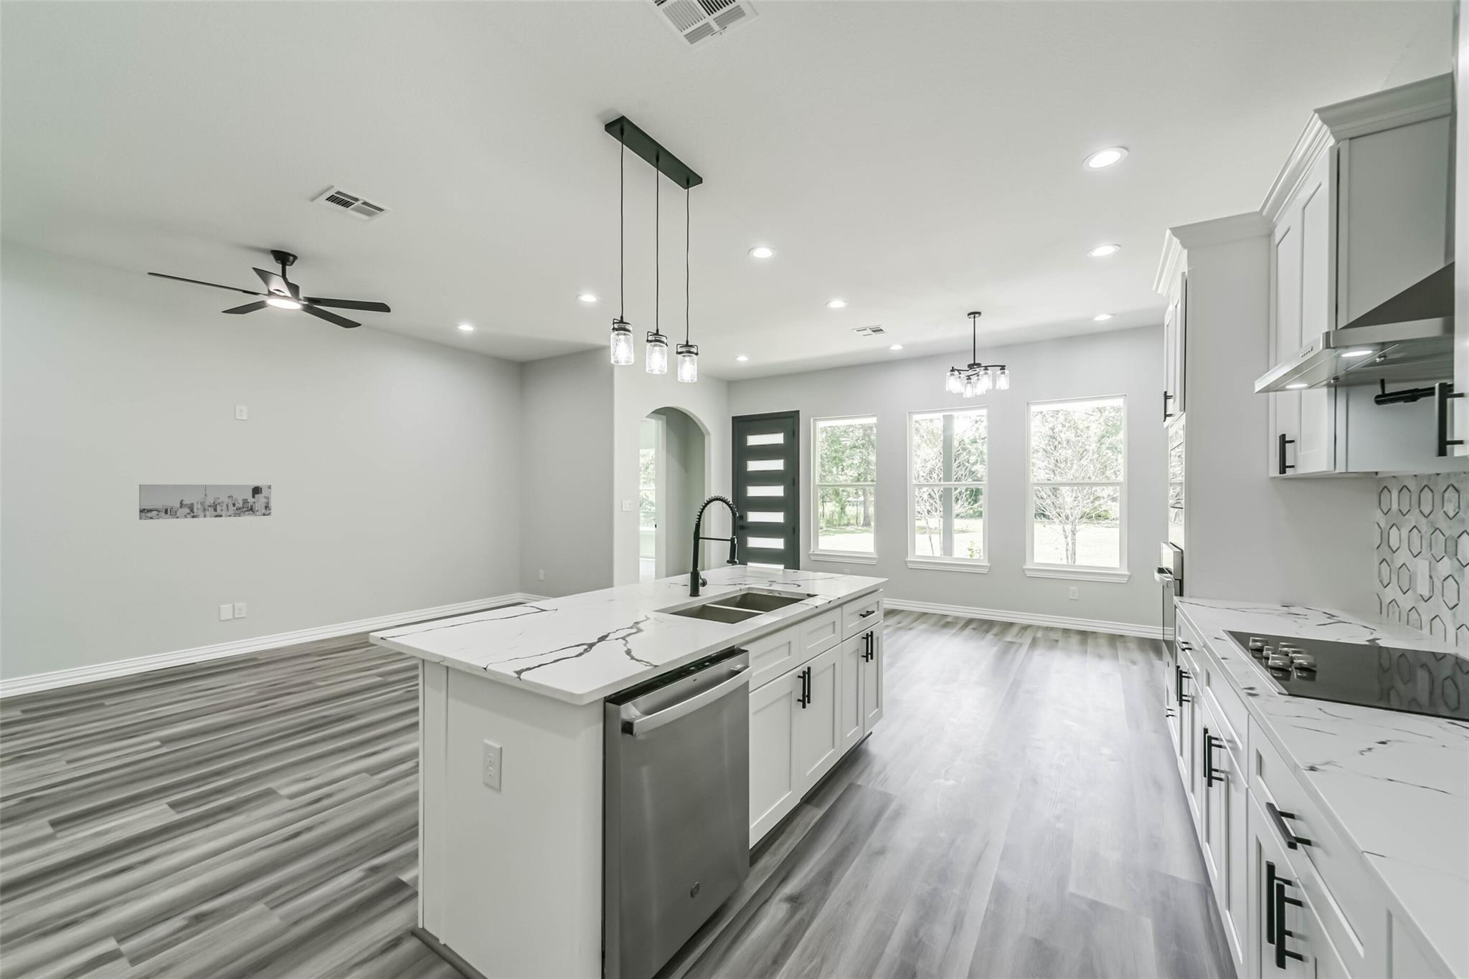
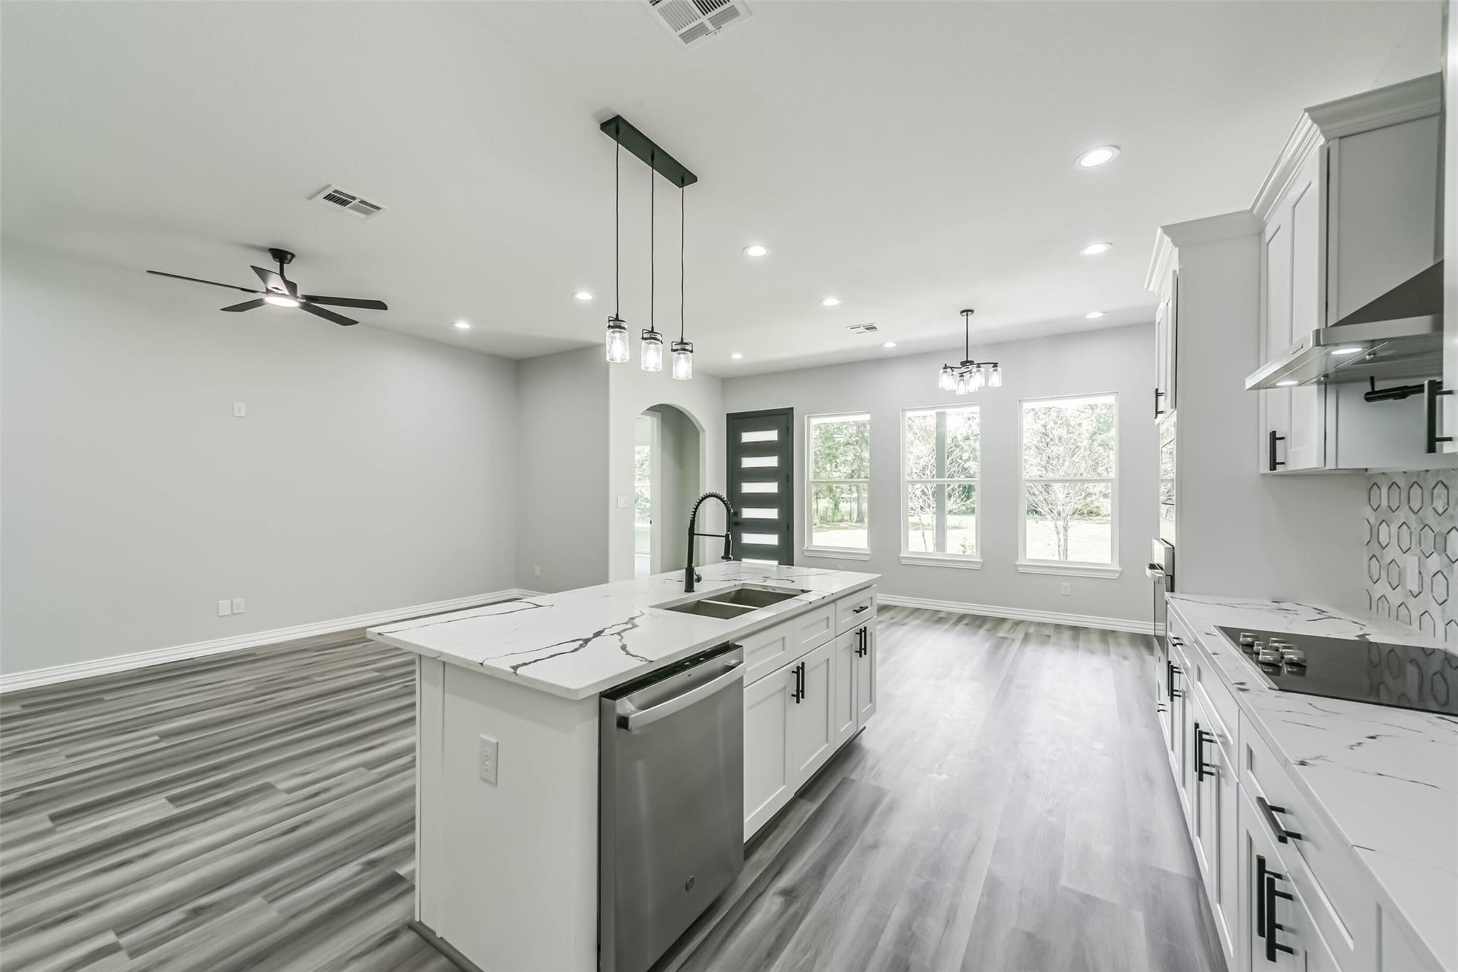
- wall art (210, 500)
